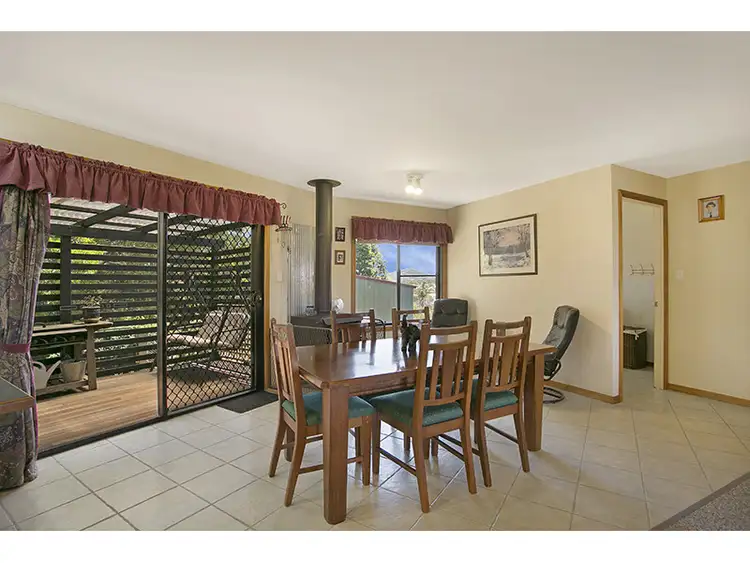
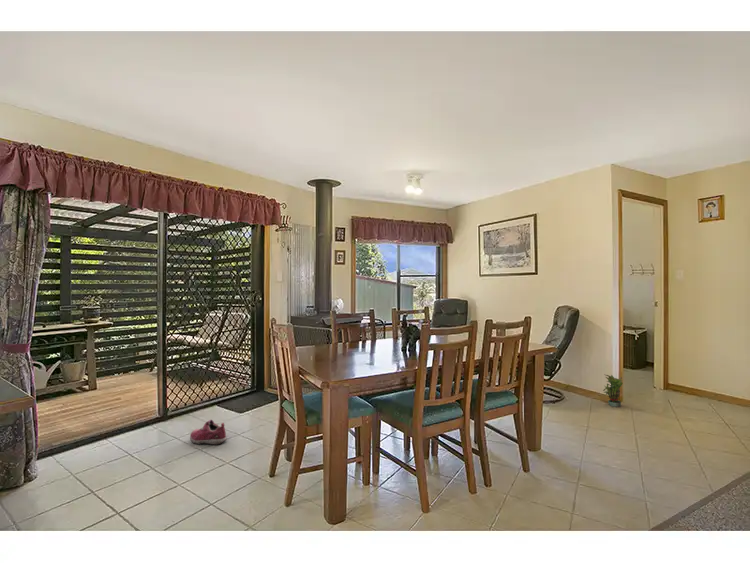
+ potted plant (611, 389)
+ shoe (207, 430)
